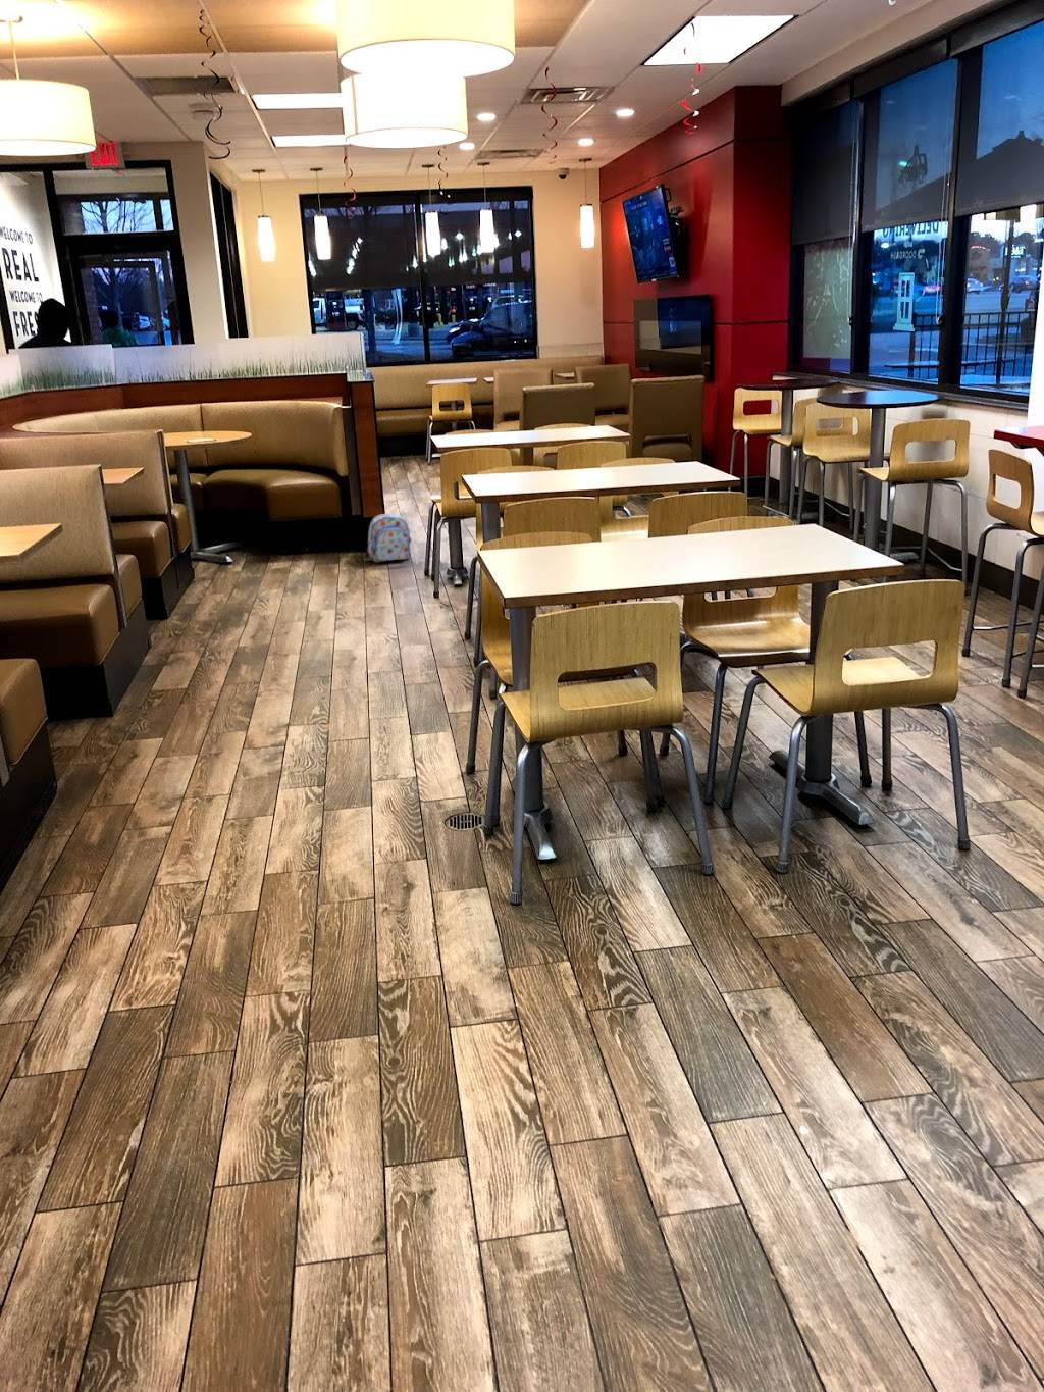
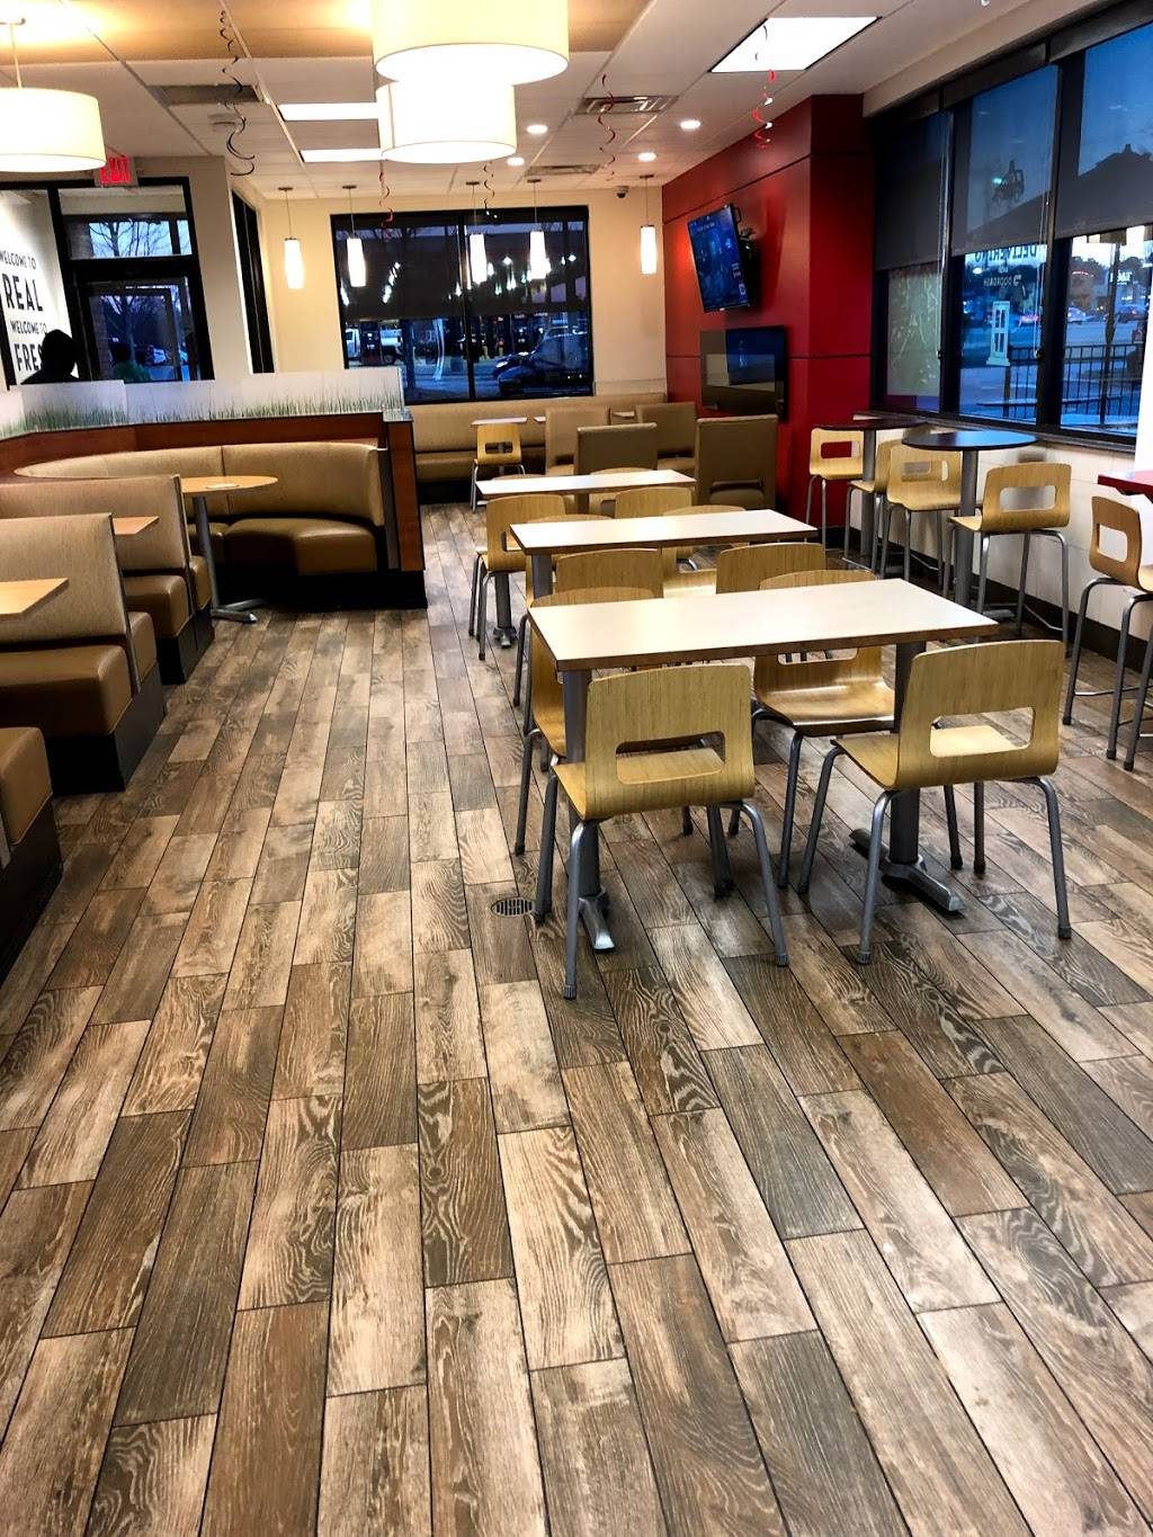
- backpack (388, 537)
